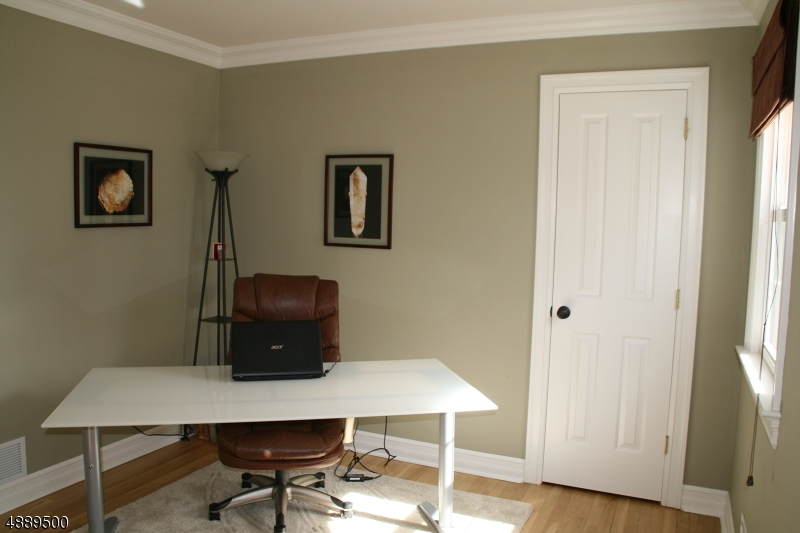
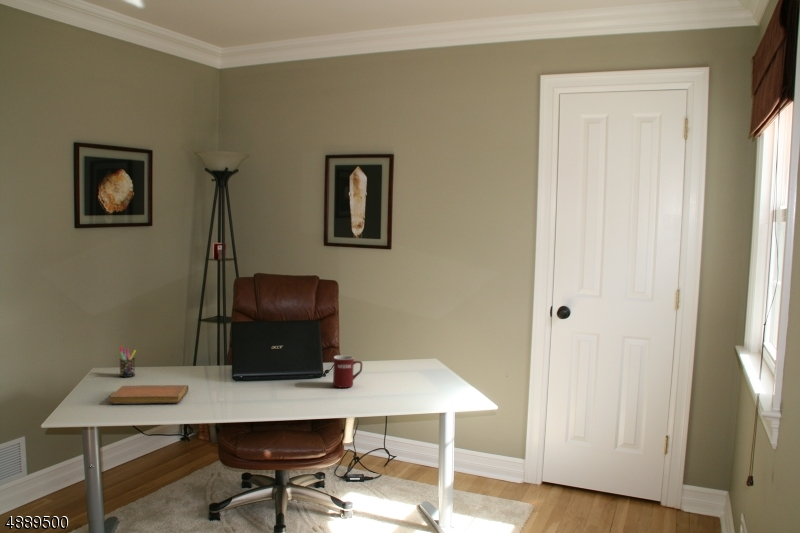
+ mug (347, 371)
+ notebook (150, 393)
+ pen holder (125, 361)
